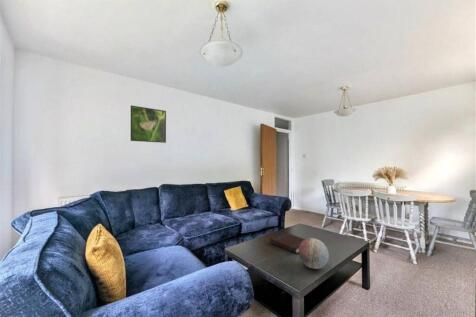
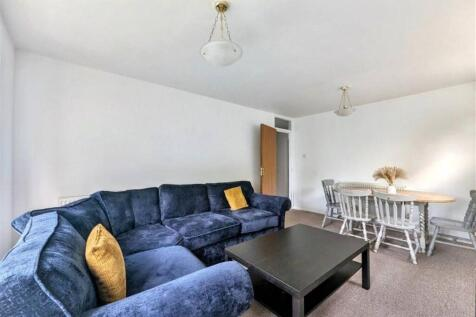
- book (290, 242)
- decorative orb (313, 253)
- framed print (149, 125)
